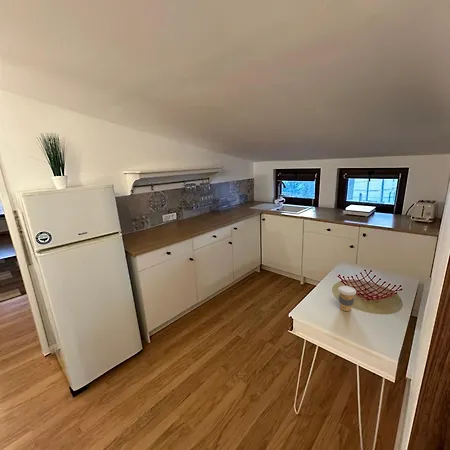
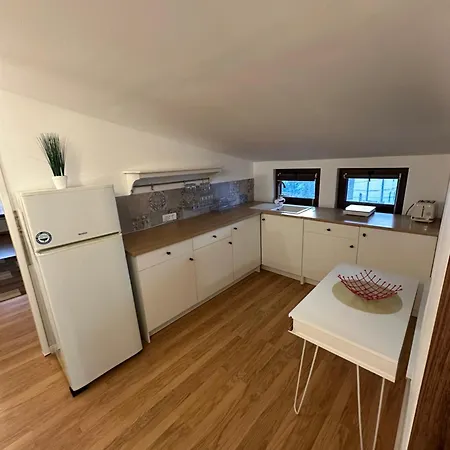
- coffee cup (346, 298)
